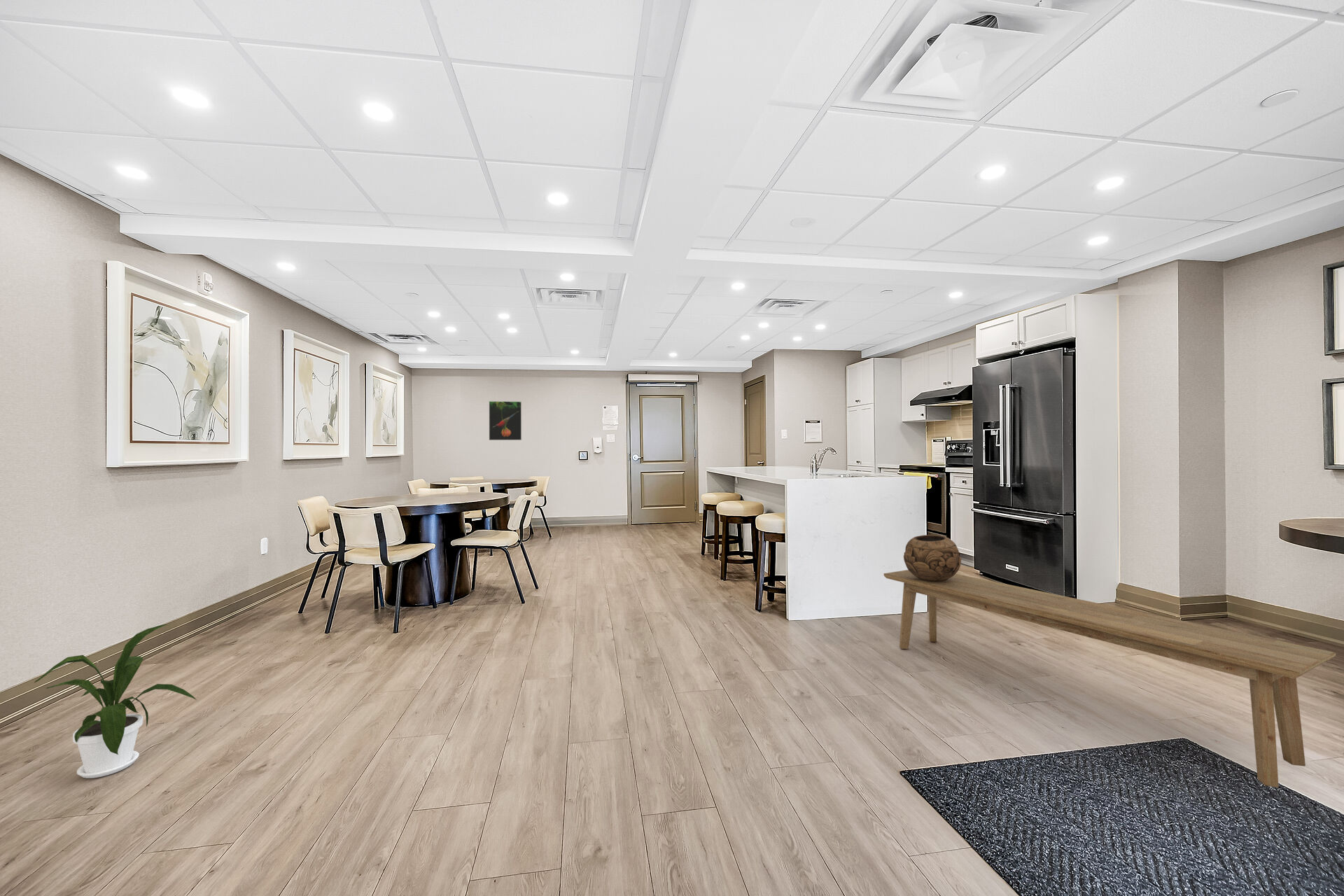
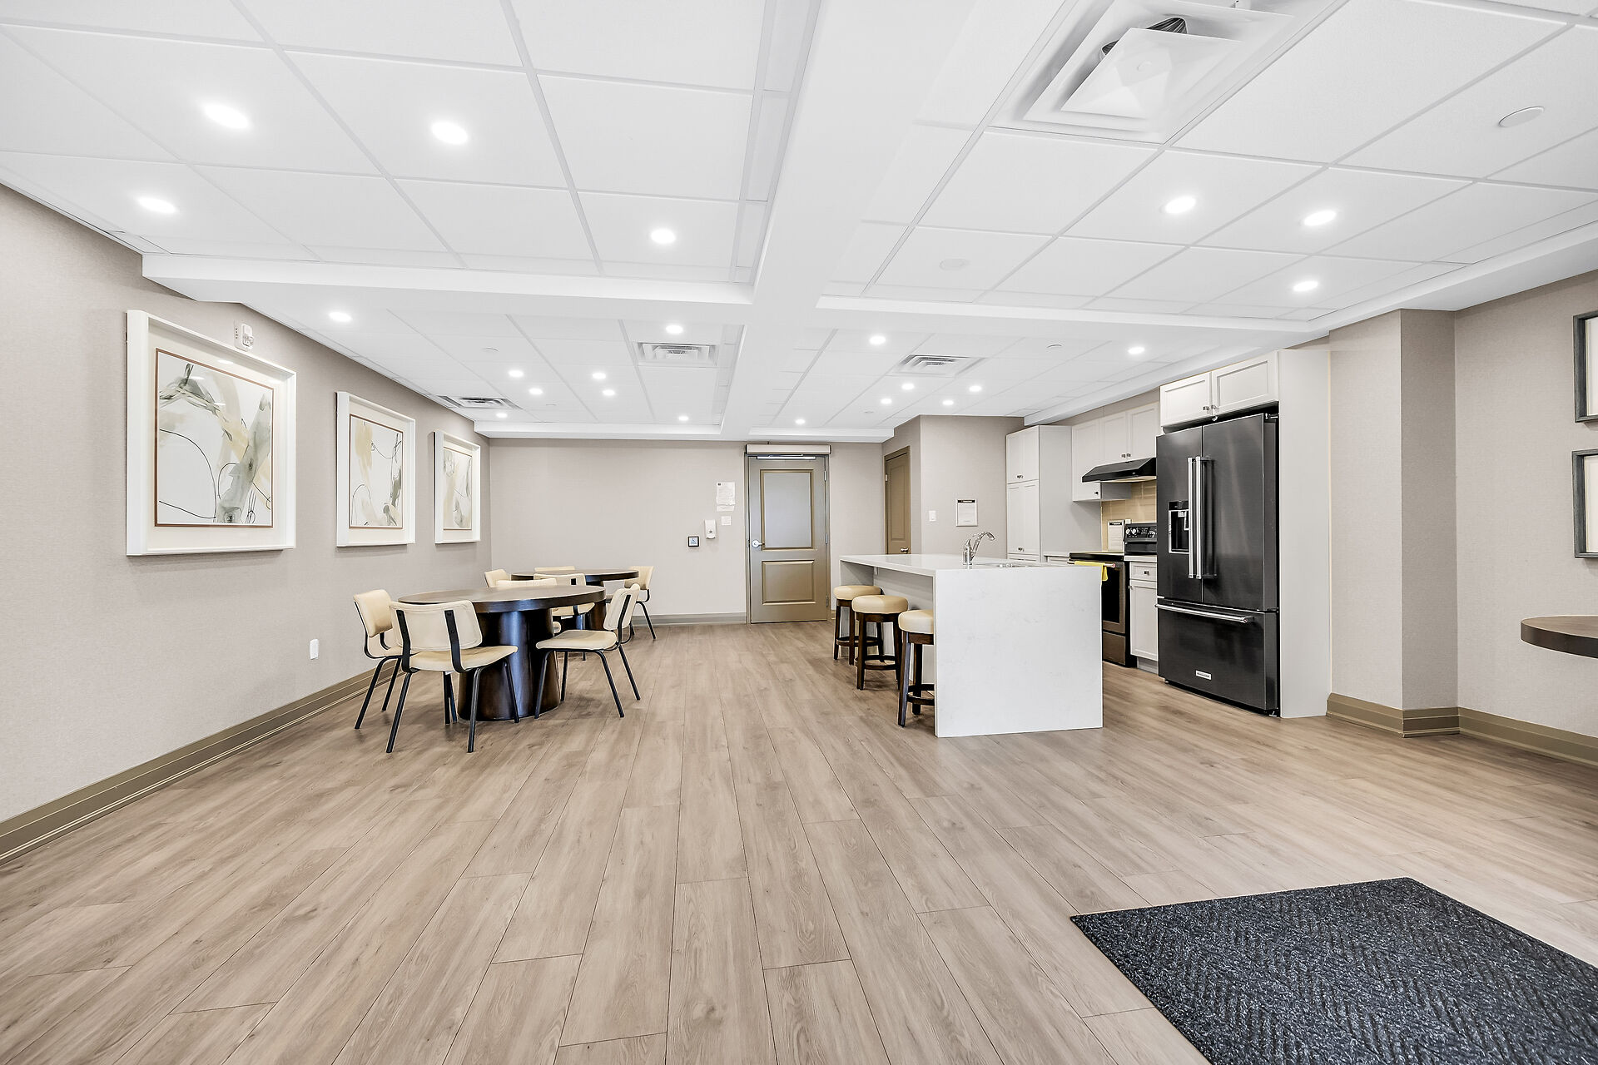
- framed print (505, 421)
- decorative bowl (933, 558)
- house plant (113, 701)
- bench (1059, 629)
